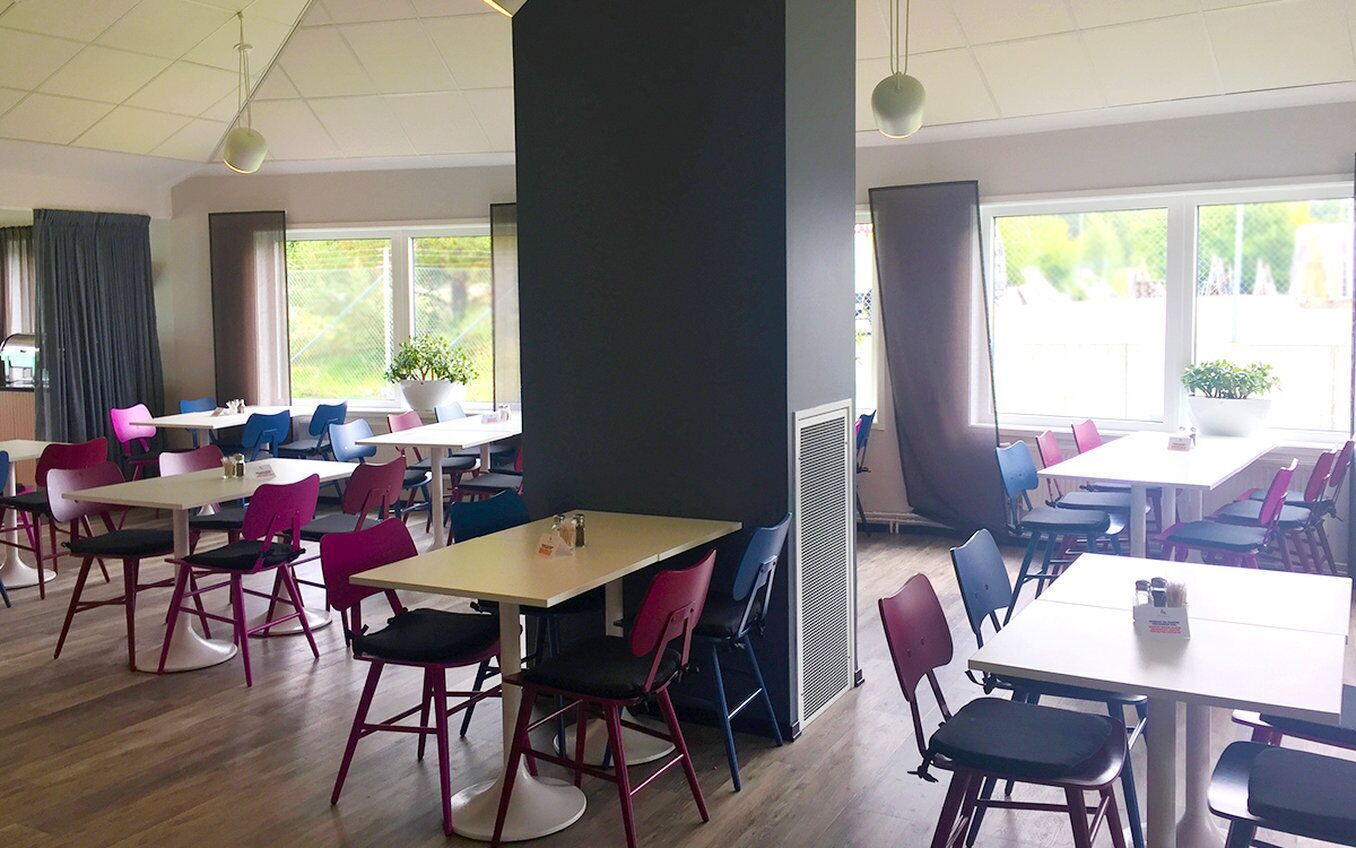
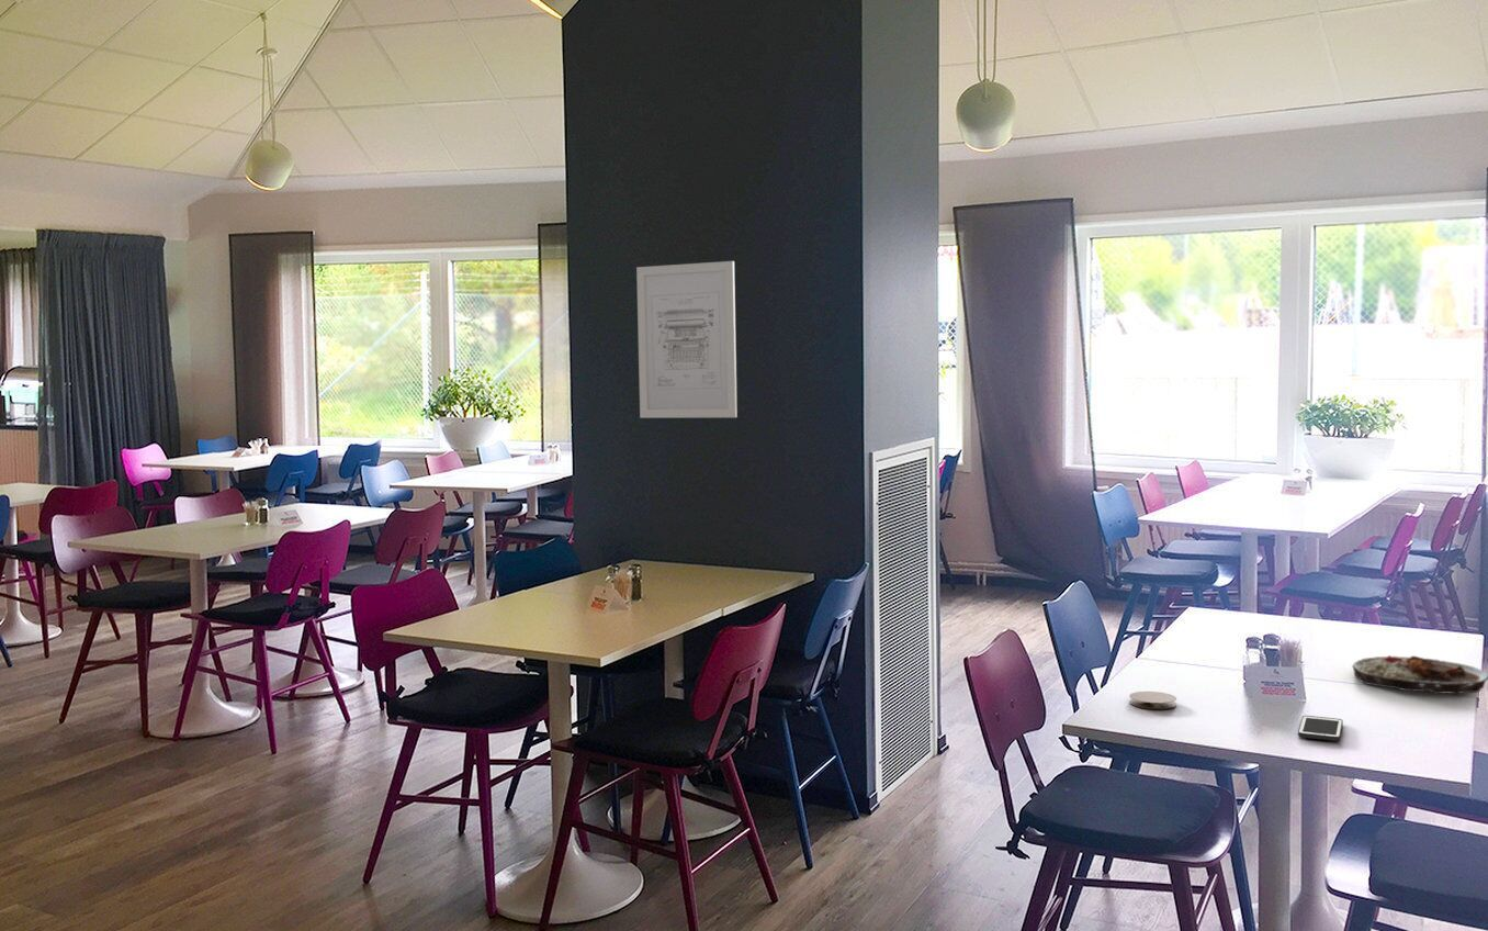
+ coaster (1152, 699)
+ plate (1418, 670)
+ cell phone (1320, 728)
+ wall art (686, 340)
